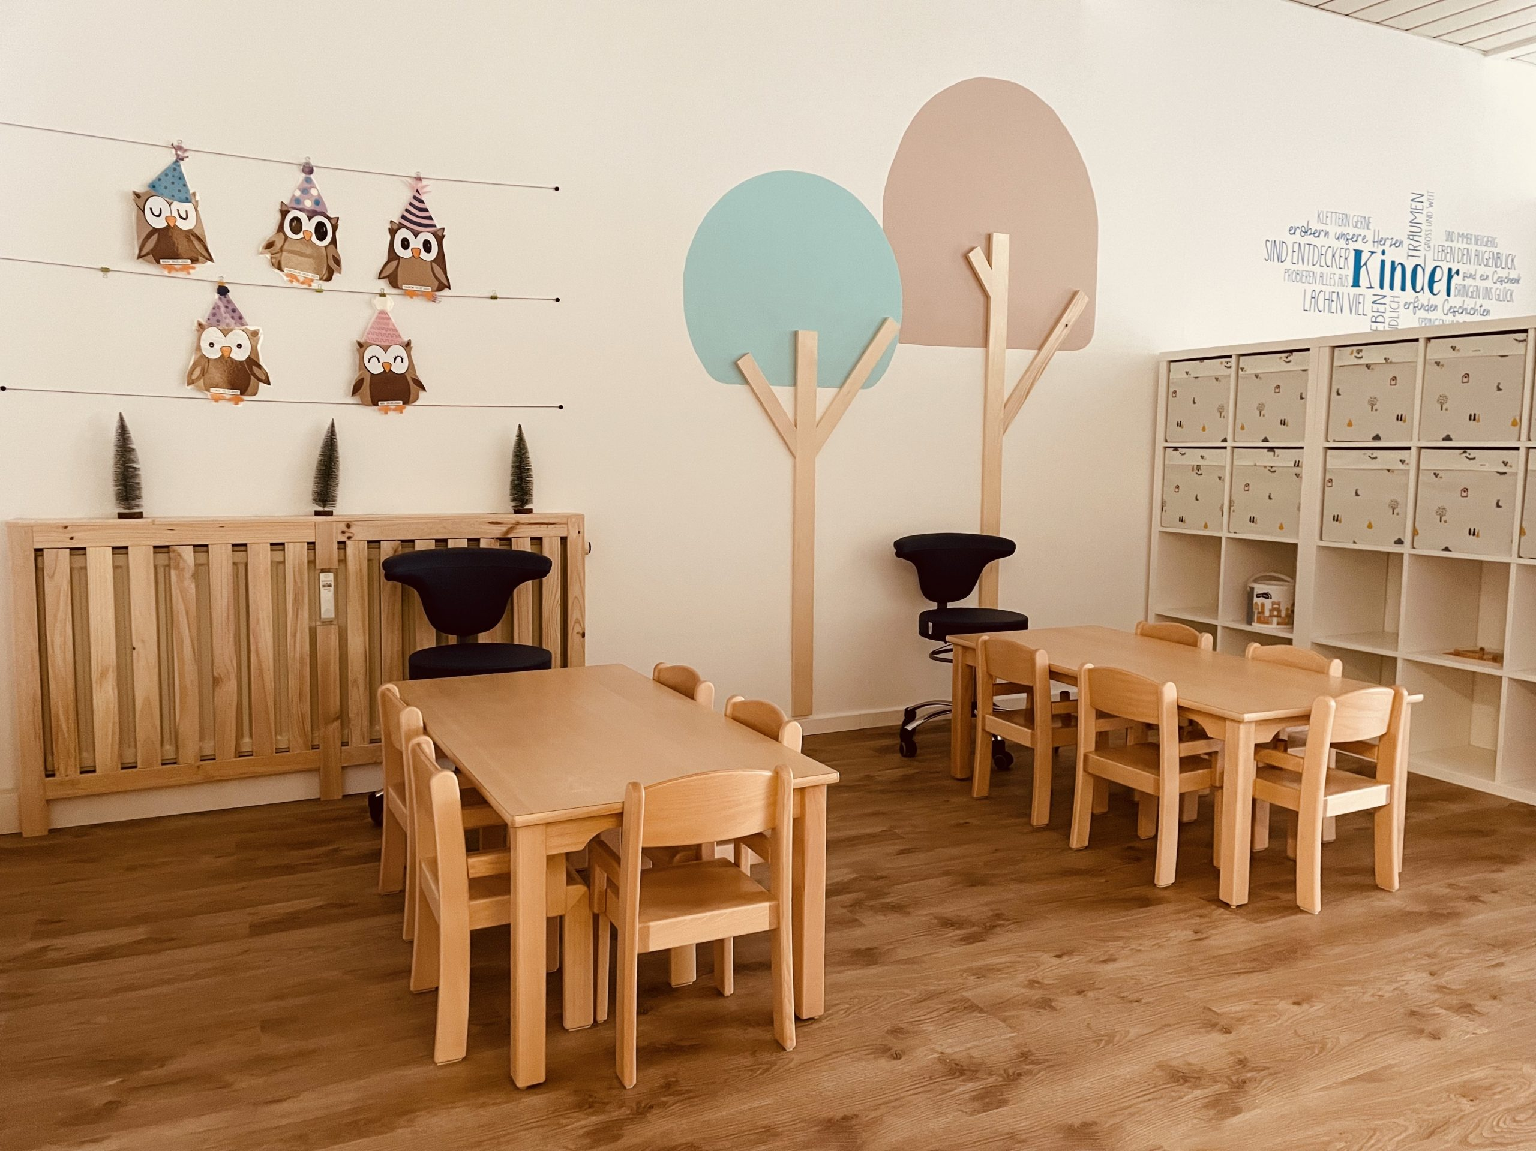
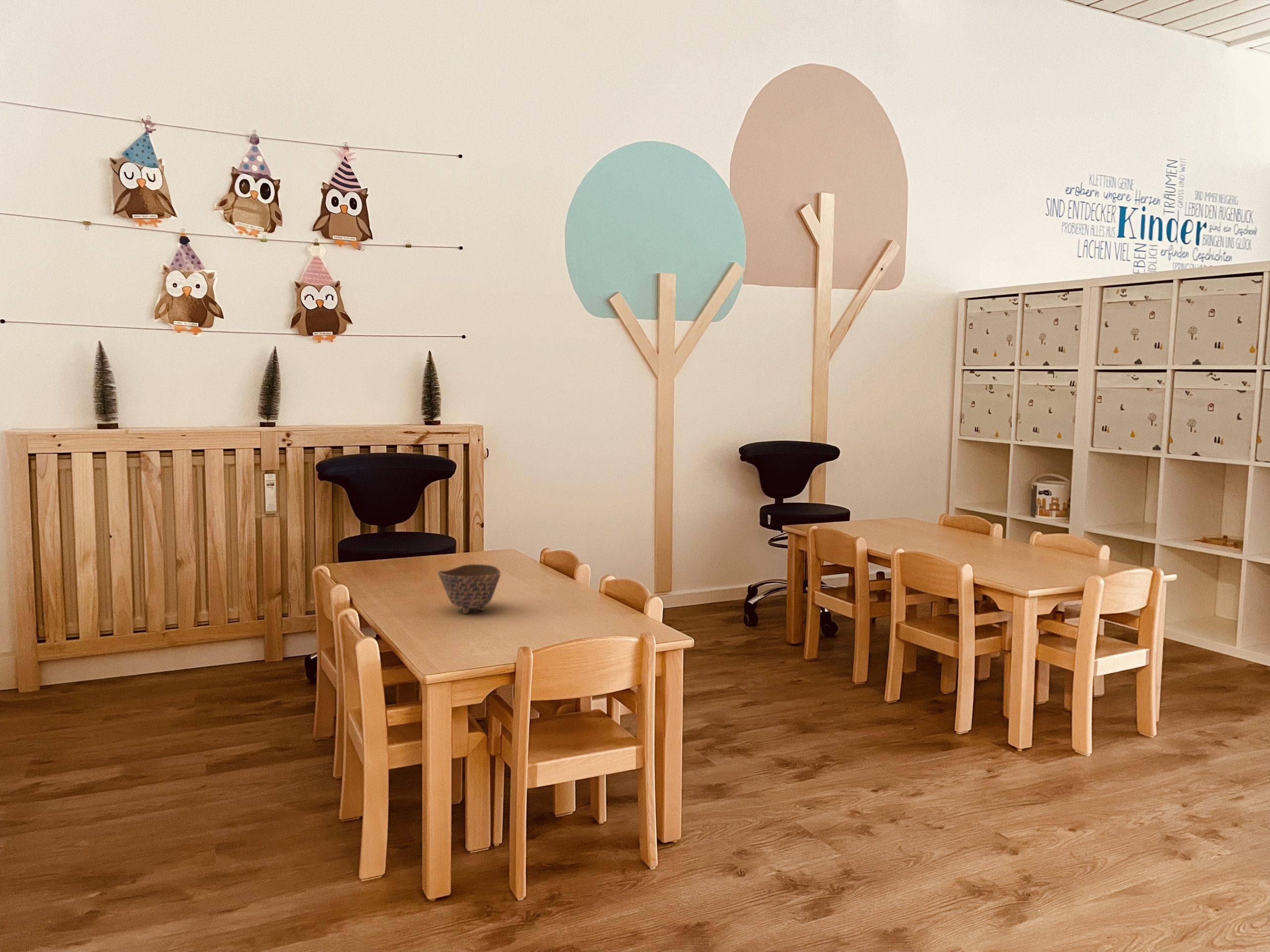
+ bowl (471, 590)
